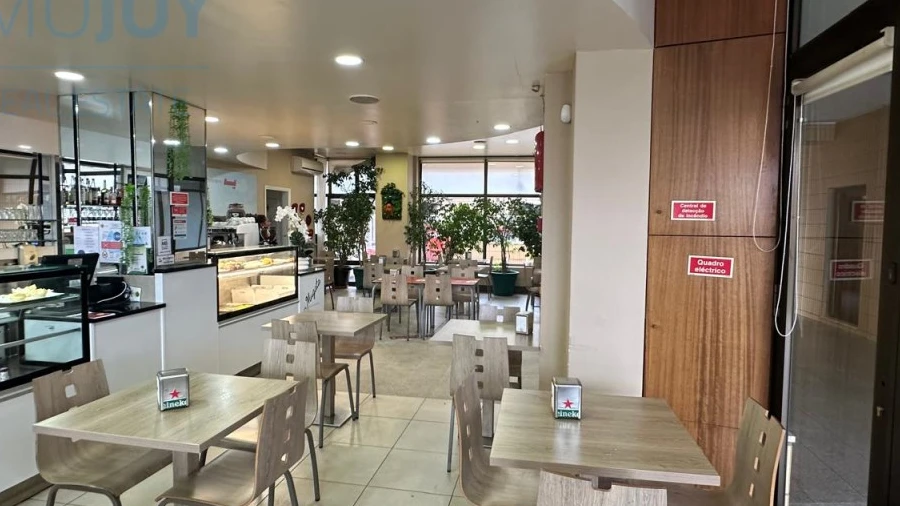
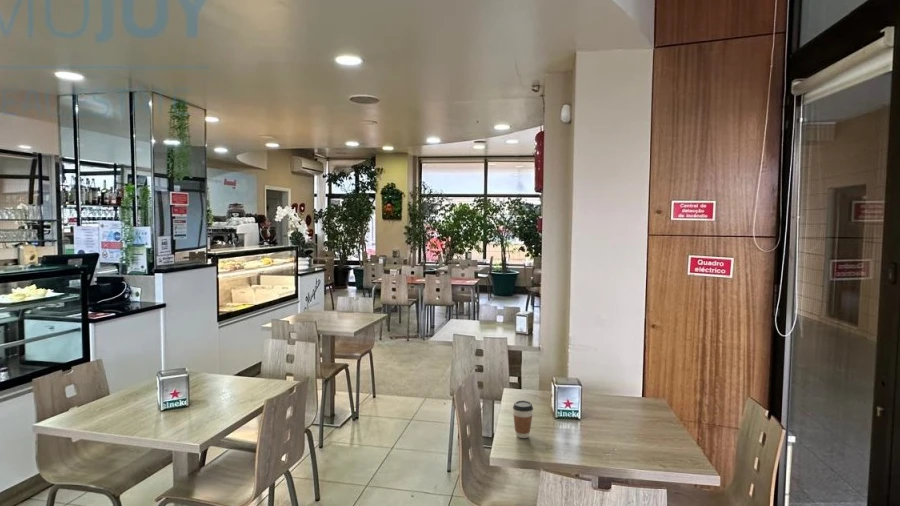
+ coffee cup (522, 419)
